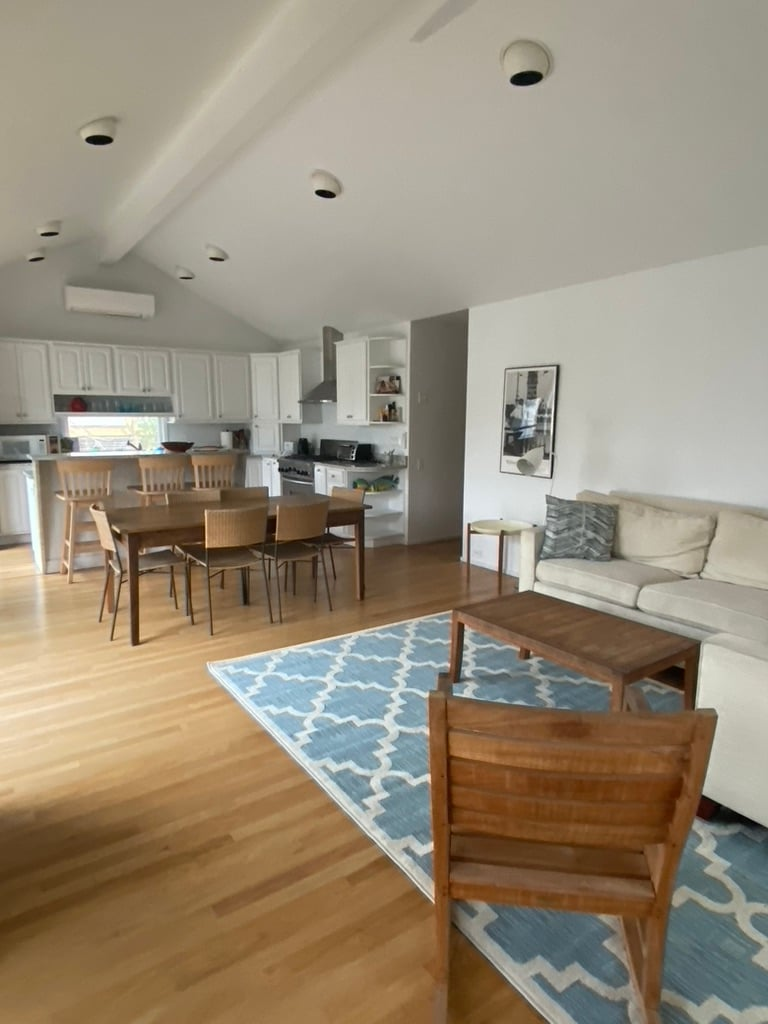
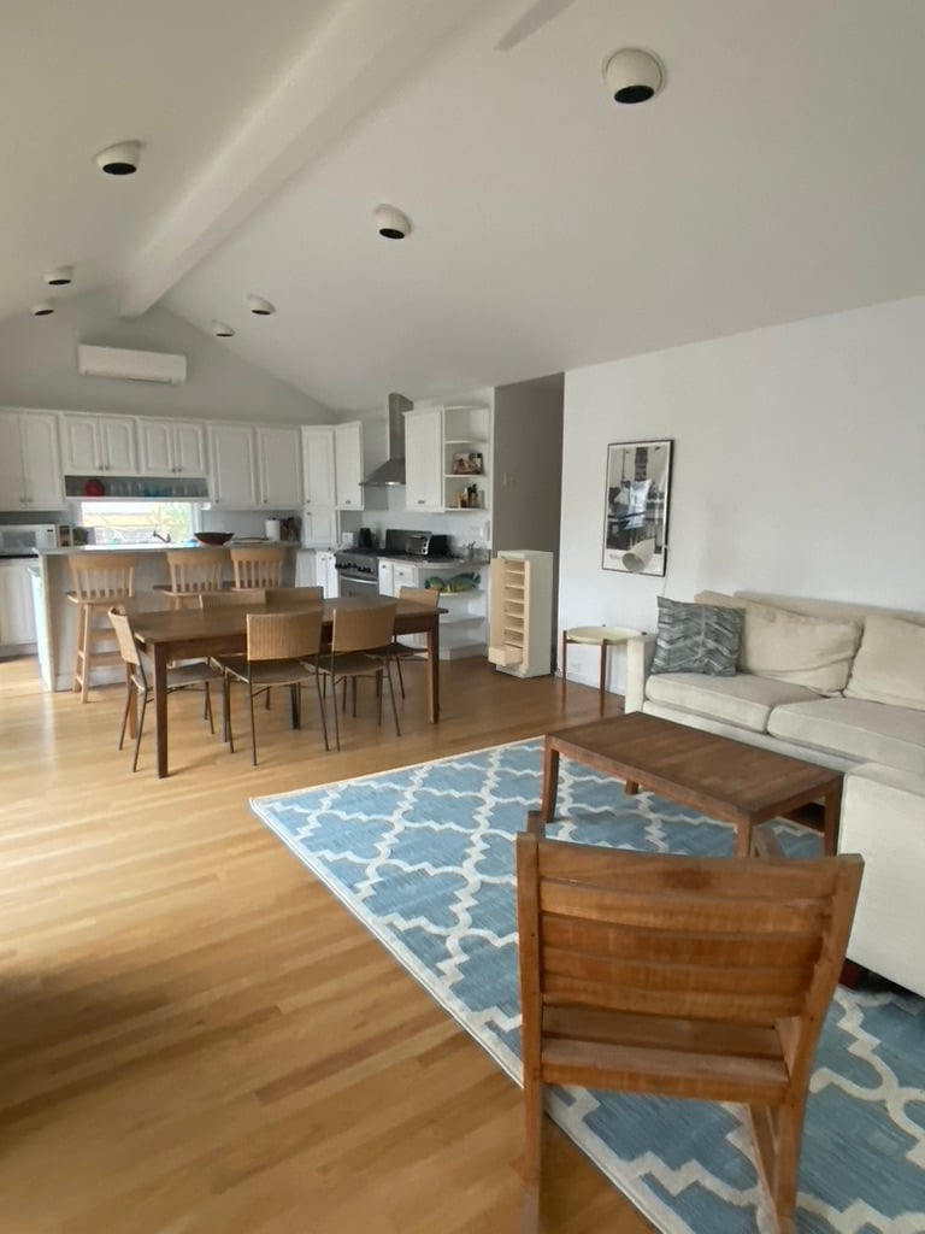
+ storage cabinet (520, 613)
